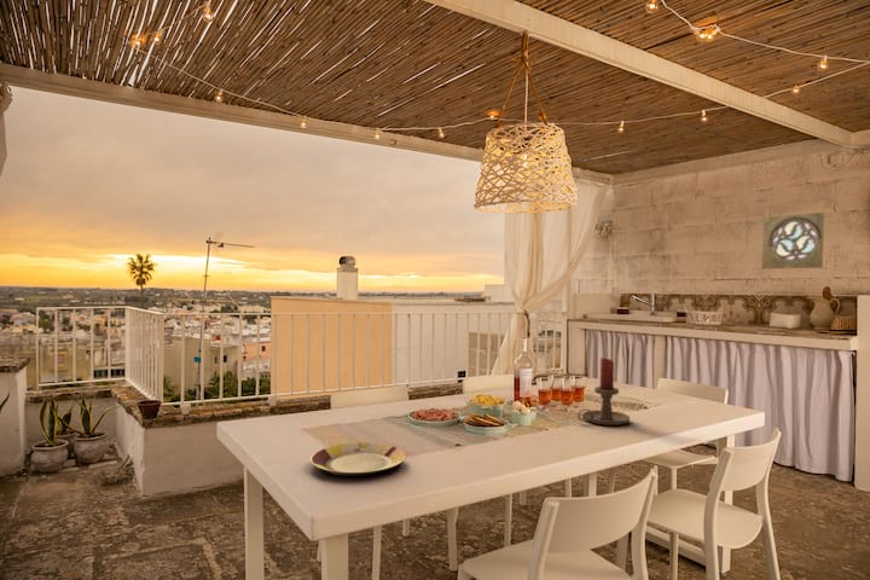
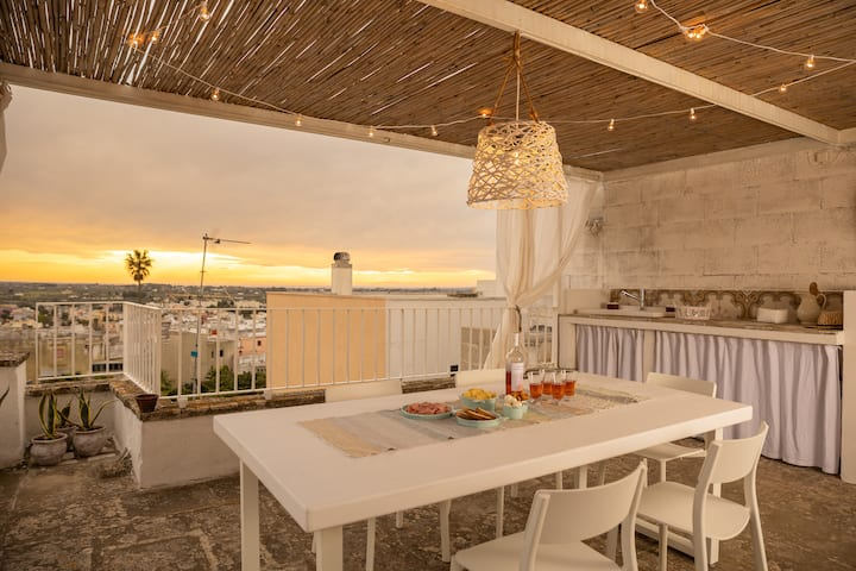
- wall ornament (791, 240)
- plate (358, 459)
- candle holder (601, 389)
